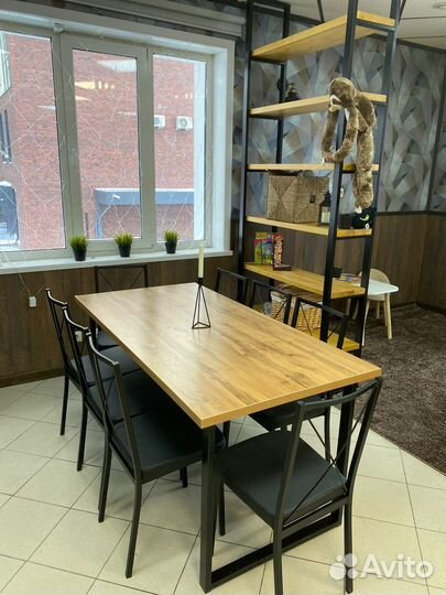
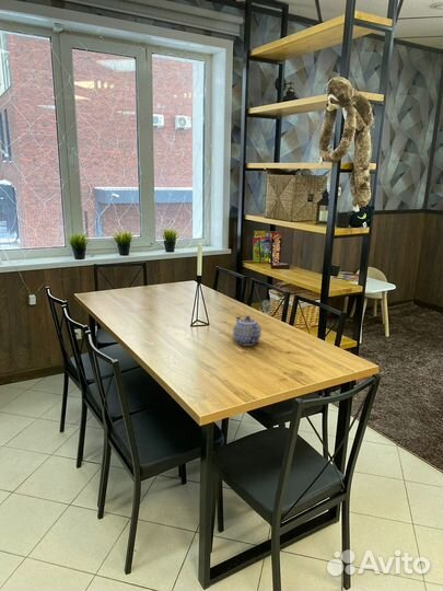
+ teapot (246, 328)
